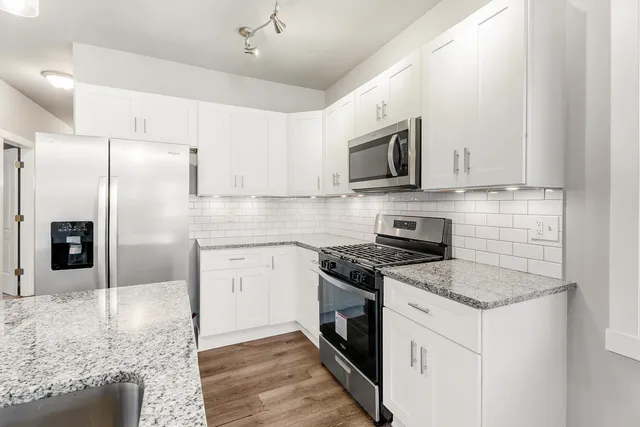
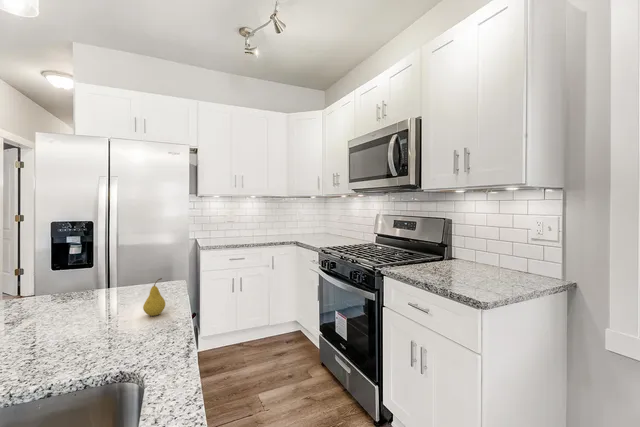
+ fruit (154, 296)
